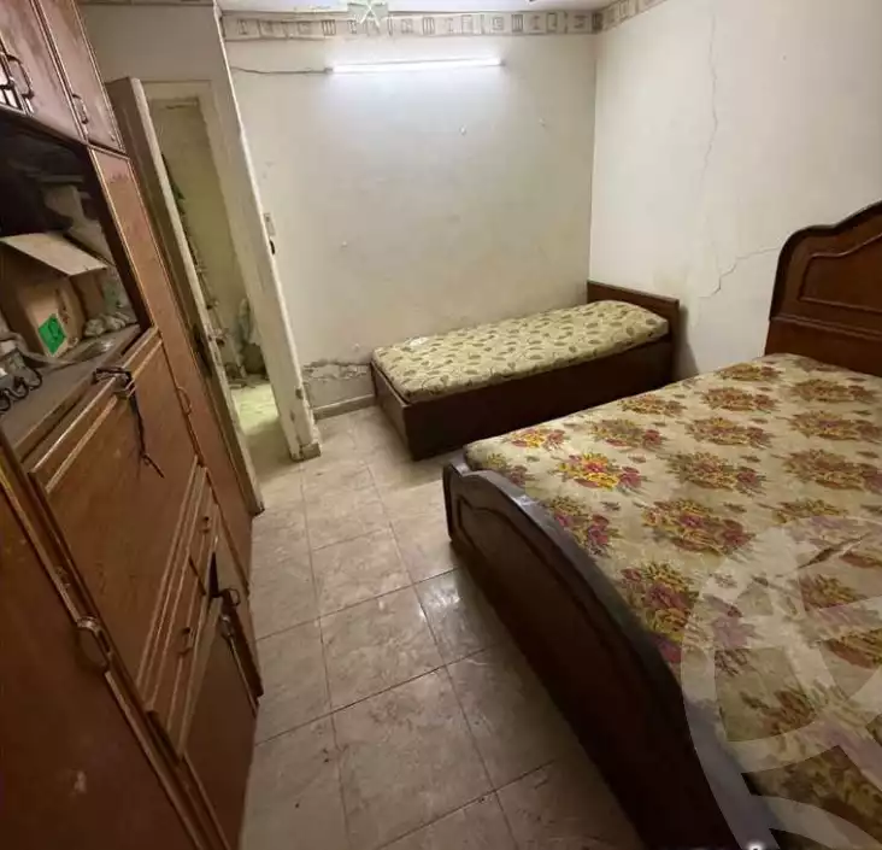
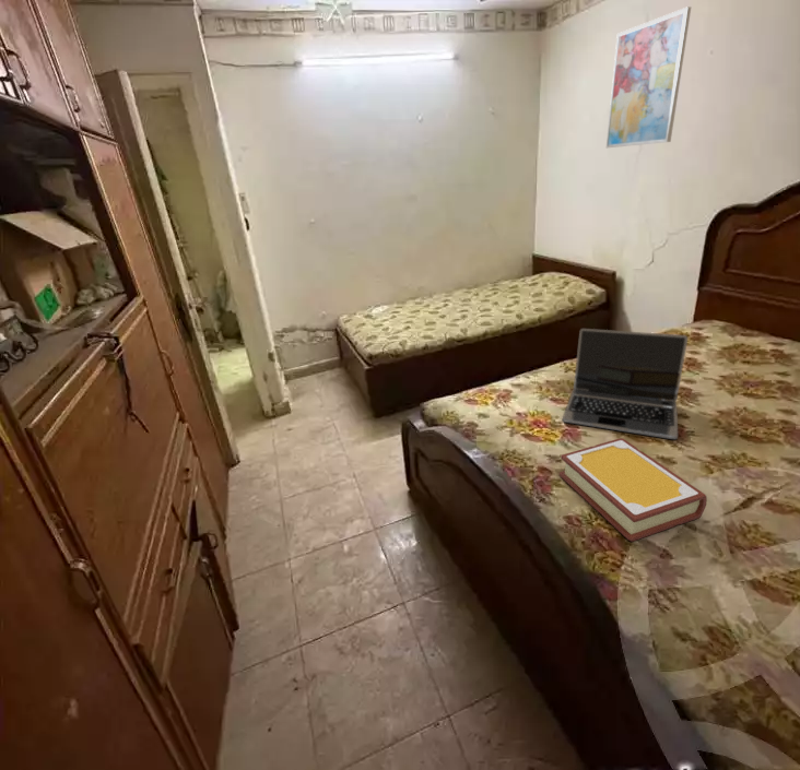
+ book (626, 483)
+ laptop (624, 379)
+ wall art (643, 86)
